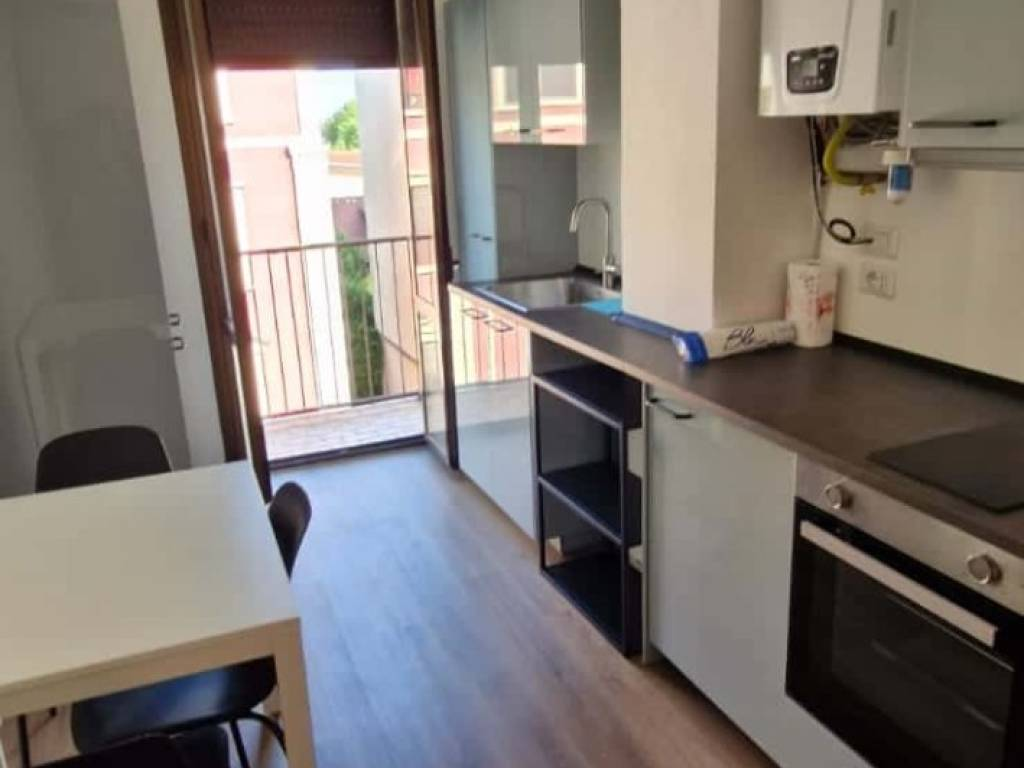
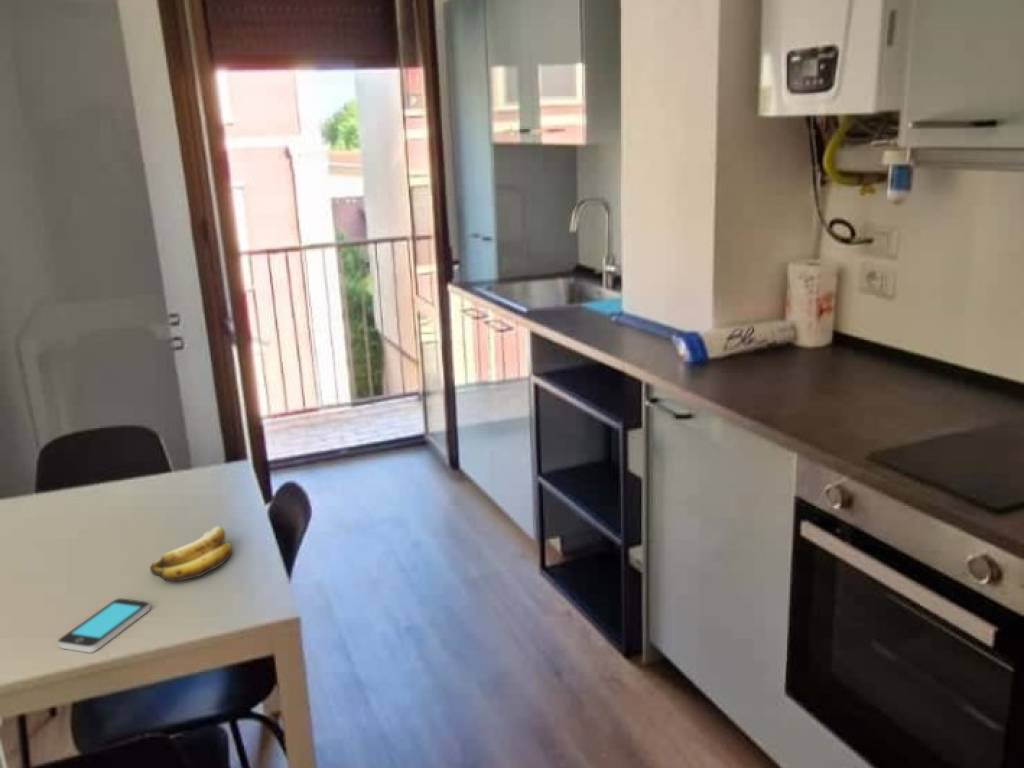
+ smartphone (105, 624)
+ banana (190, 546)
